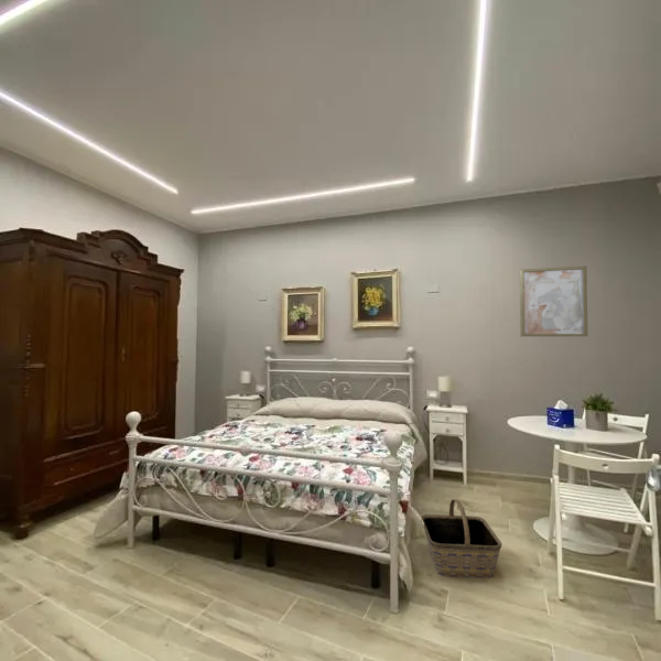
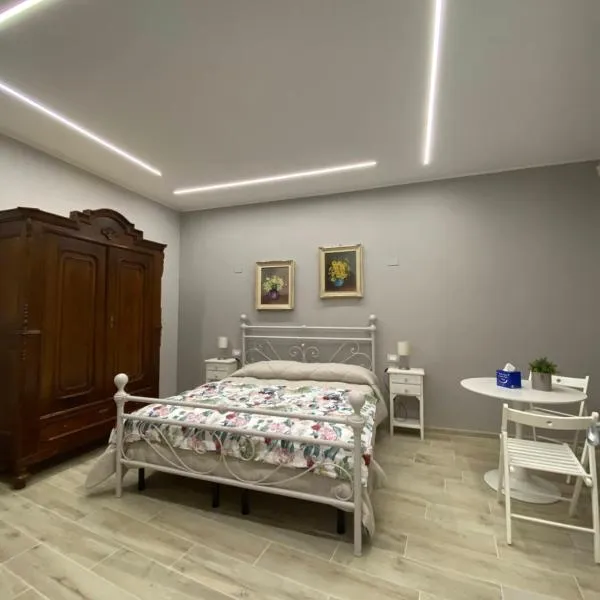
- wall art (552, 302)
- basket (458, 531)
